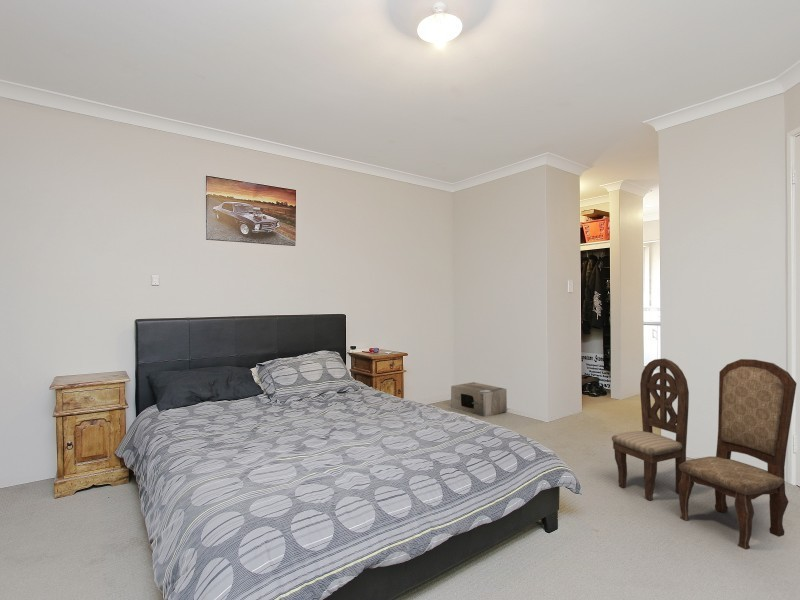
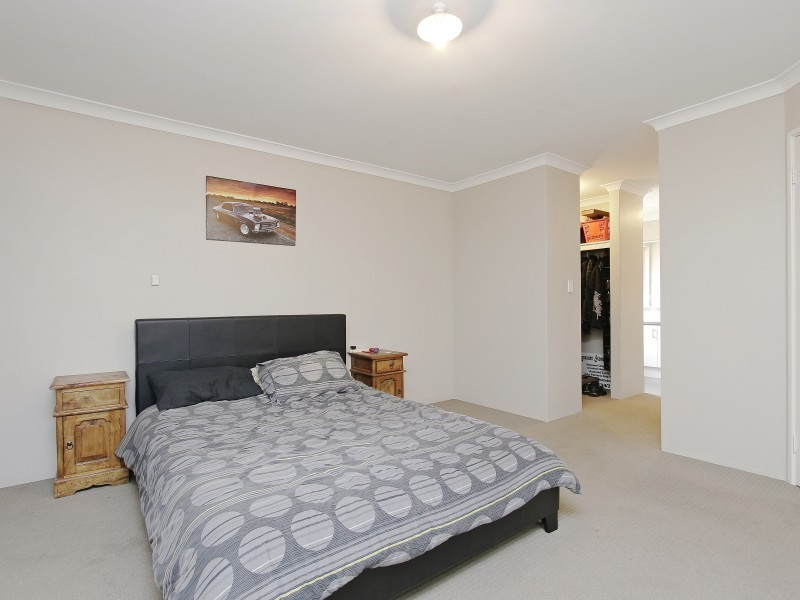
- dining chair (686, 431)
- cardboard box (478, 398)
